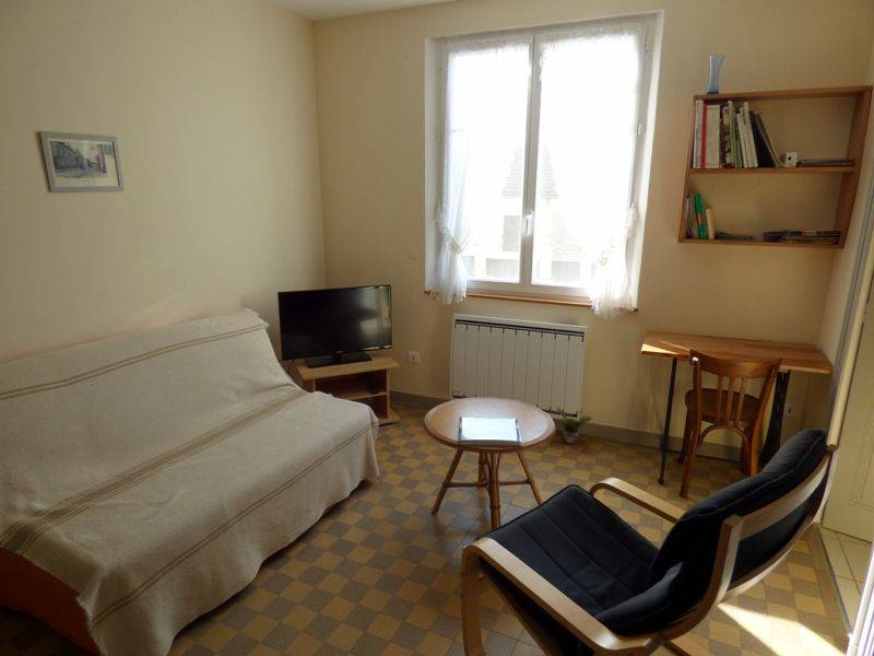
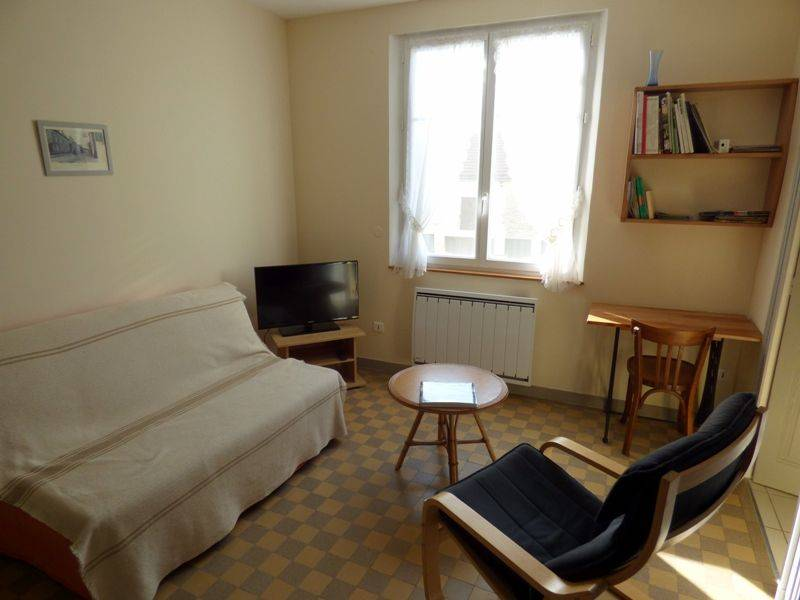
- potted plant (571, 426)
